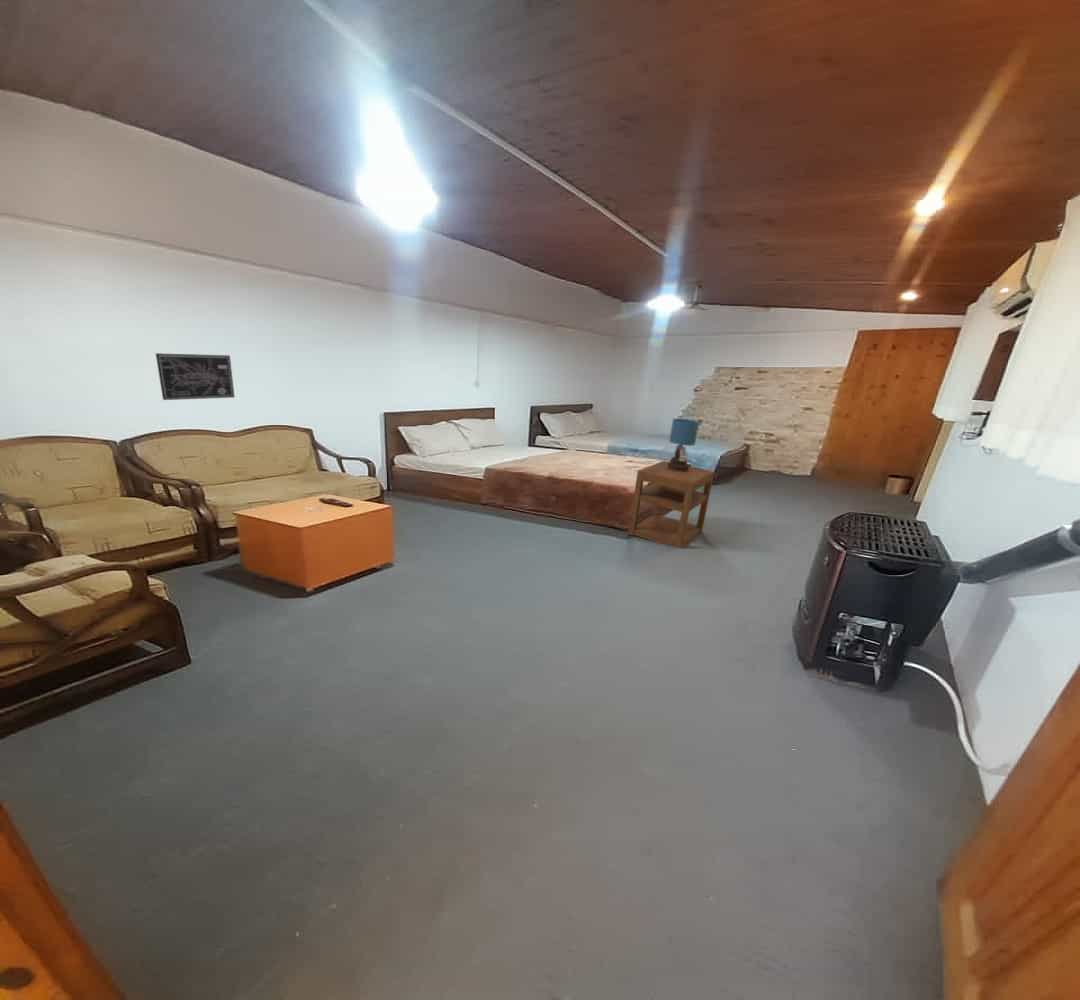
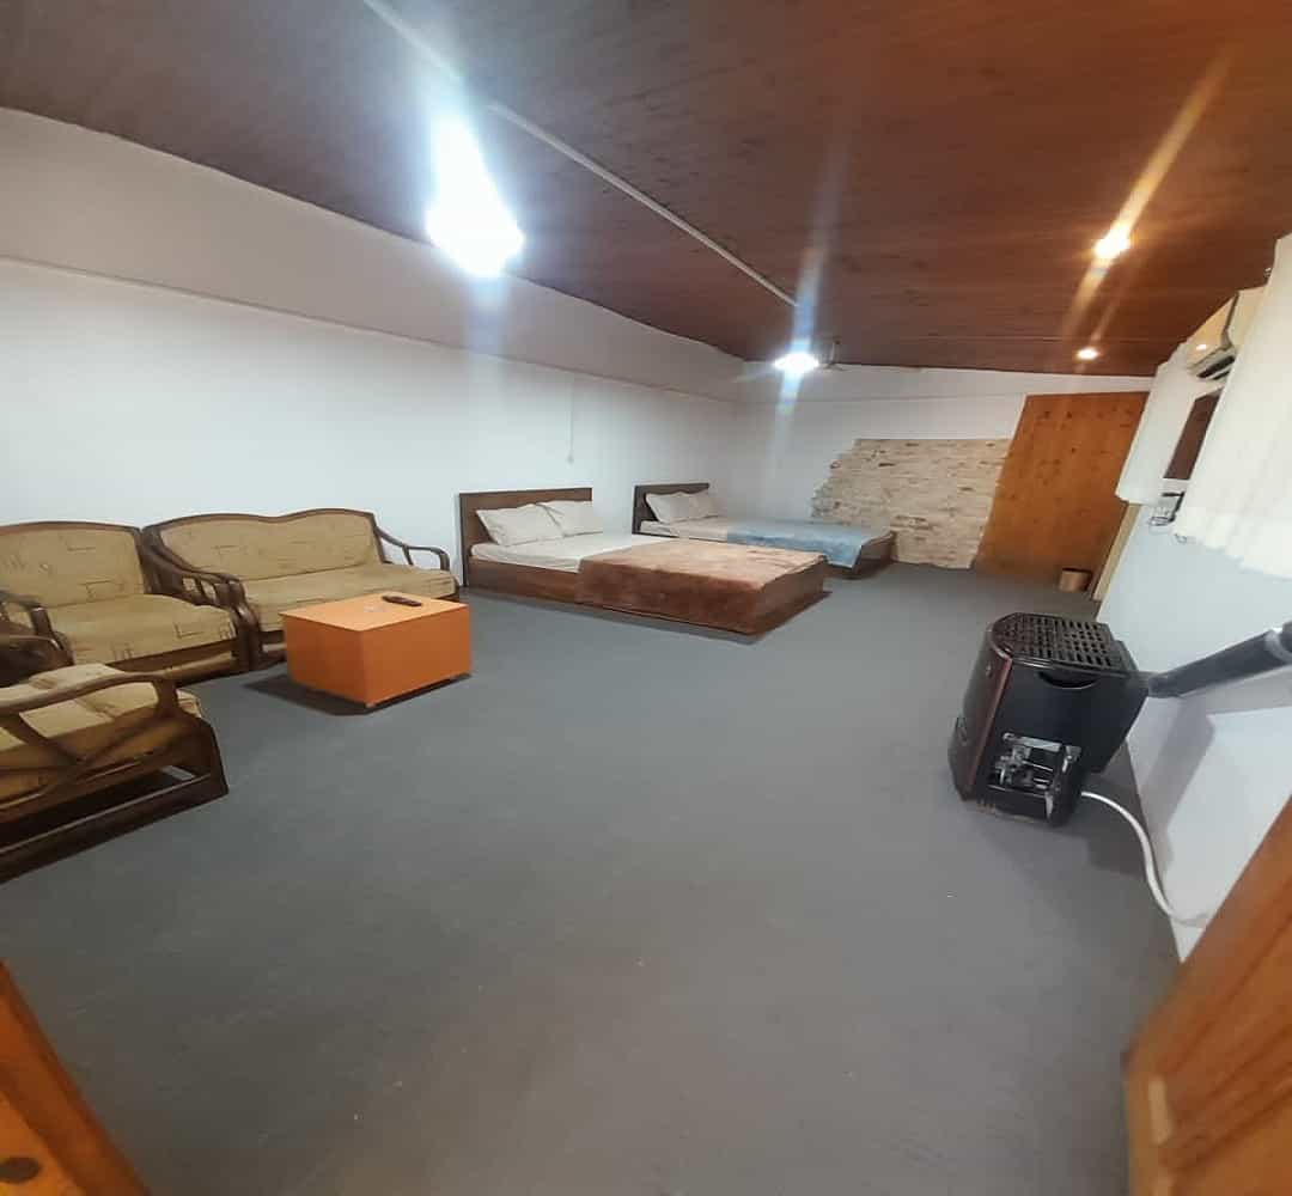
- nightstand (671, 502)
- table lamp (681, 444)
- wall art (197, 376)
